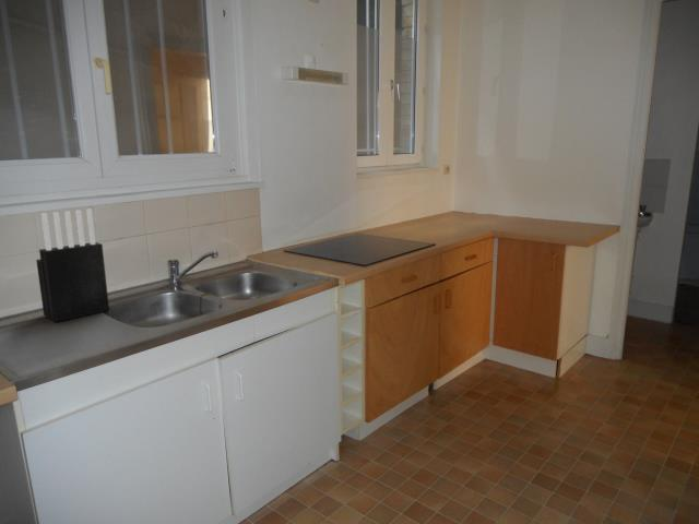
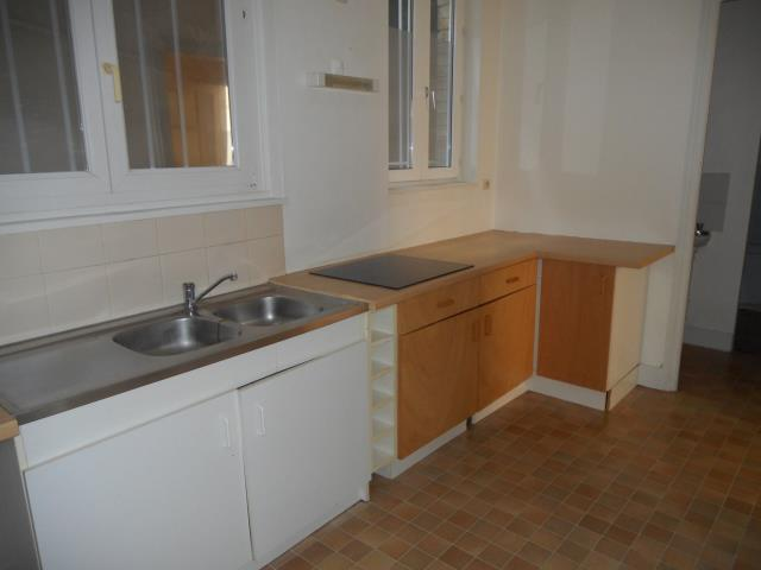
- knife block (69, 262)
